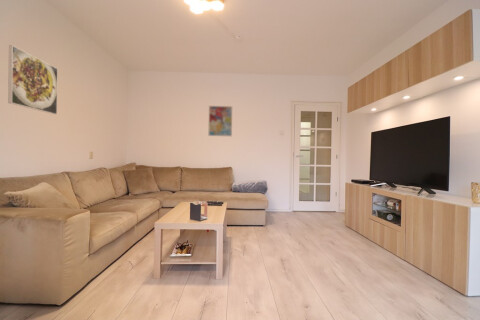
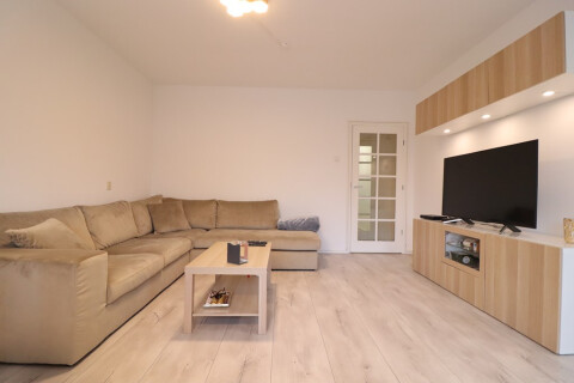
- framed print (35, 83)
- wall art (220, 121)
